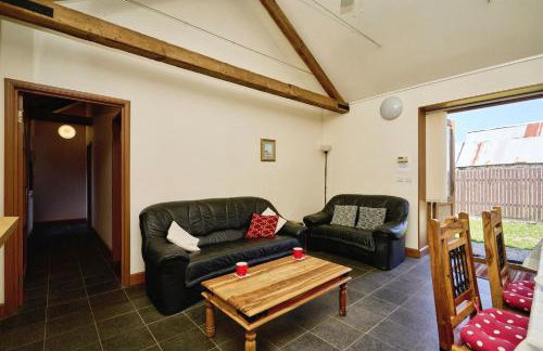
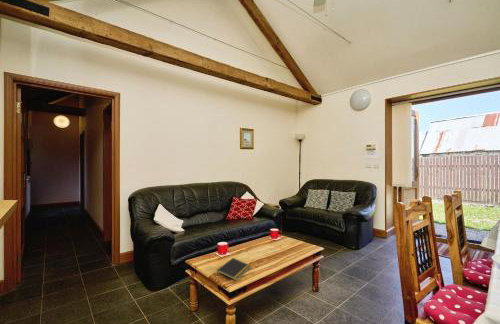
+ notepad (234, 268)
